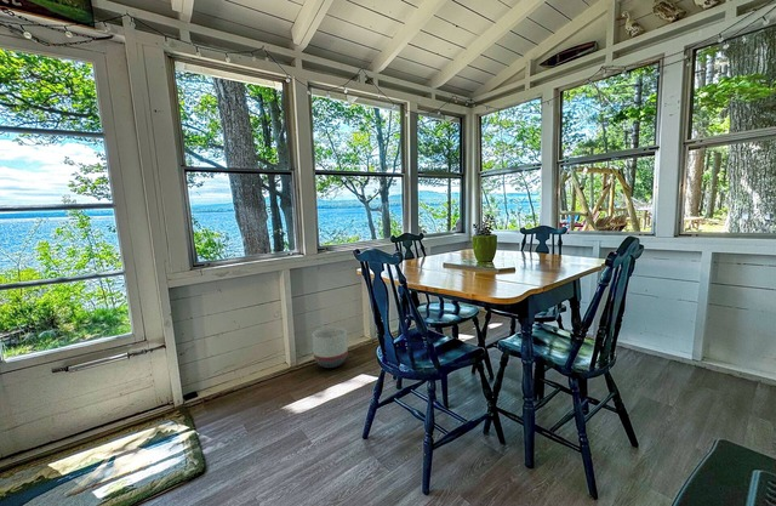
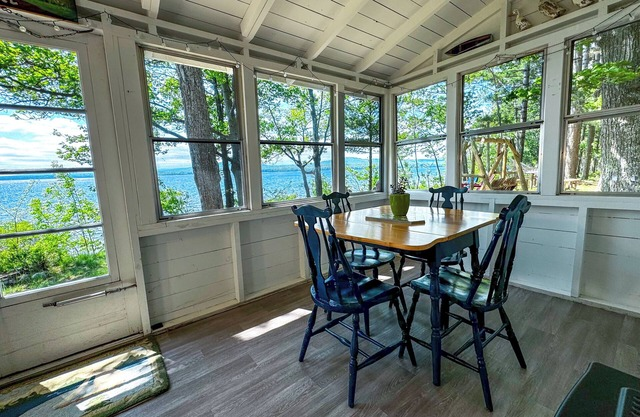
- planter (330, 348)
